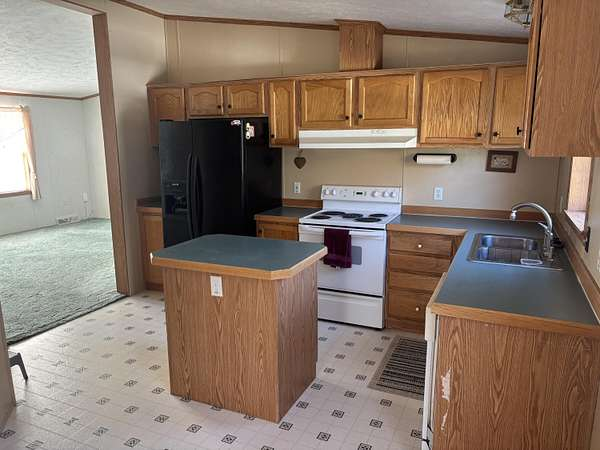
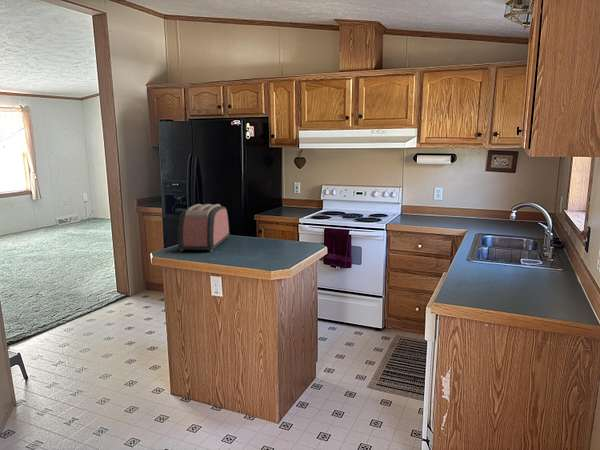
+ toaster (205, 224)
